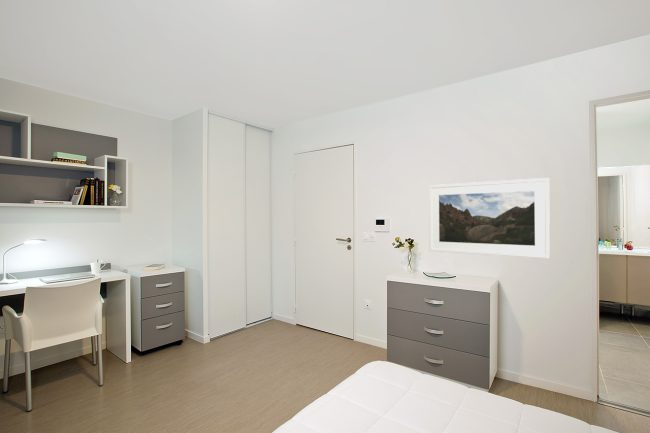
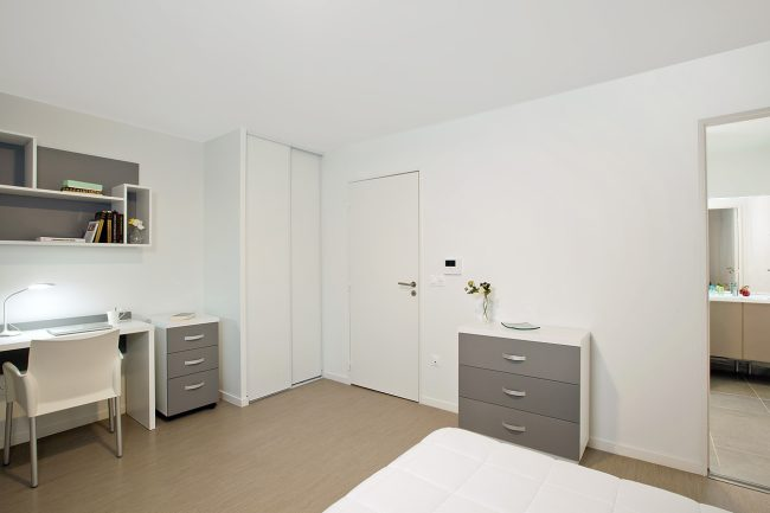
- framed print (483, 218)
